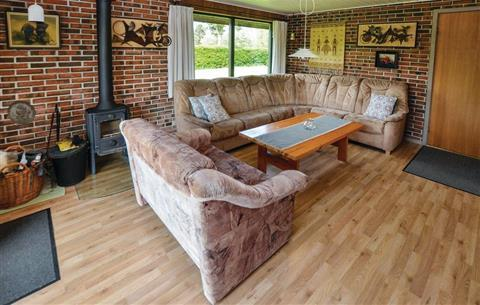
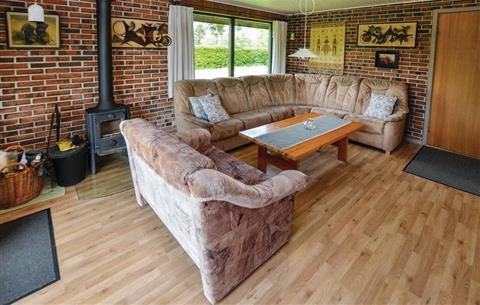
- decorative plate (21, 112)
